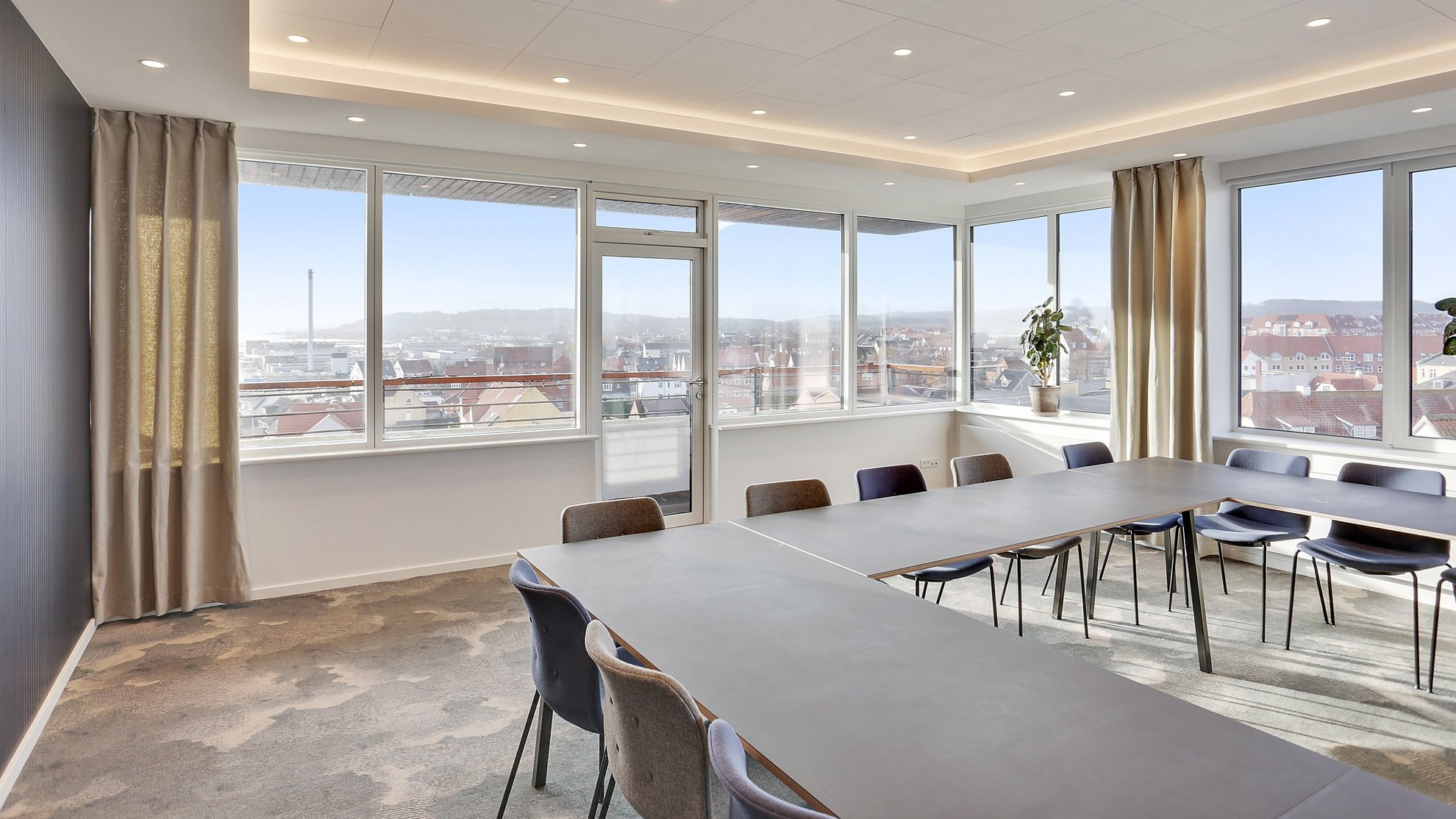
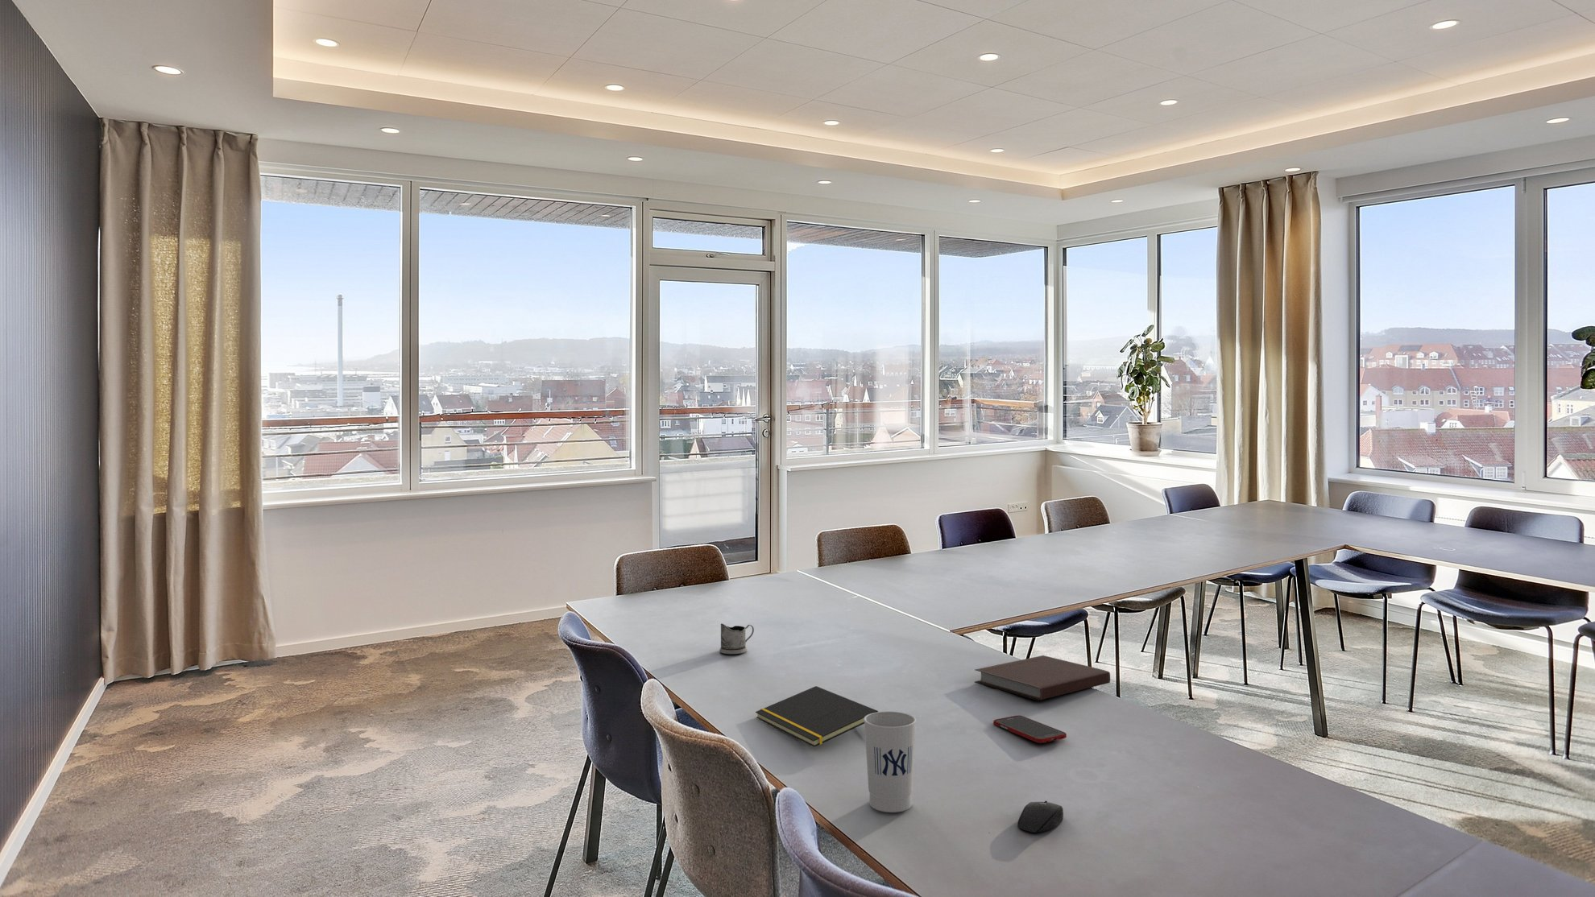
+ mouse (1040, 813)
+ cell phone (1029, 728)
+ notebook (1042, 677)
+ cup (891, 761)
+ tea glass holder (737, 635)
+ notepad (815, 714)
